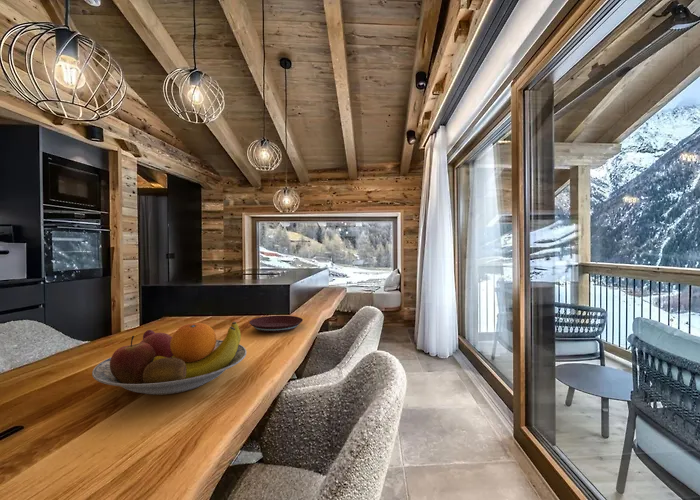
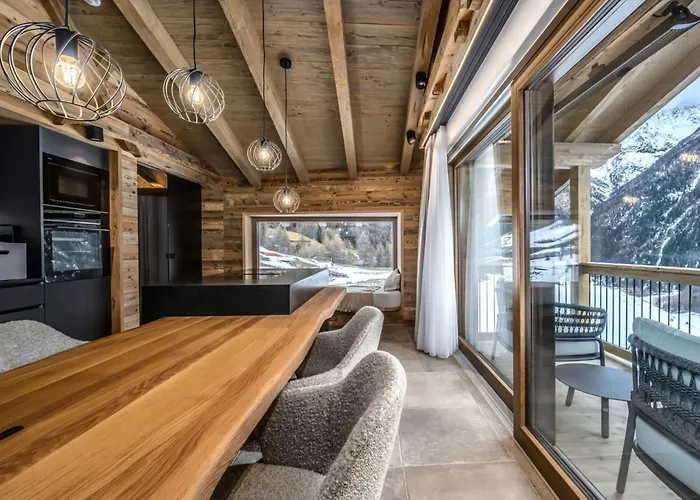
- fruit bowl (176, 352)
- plate (276, 324)
